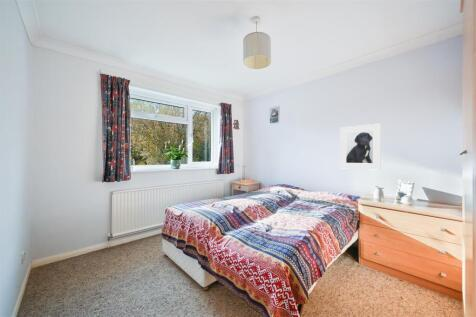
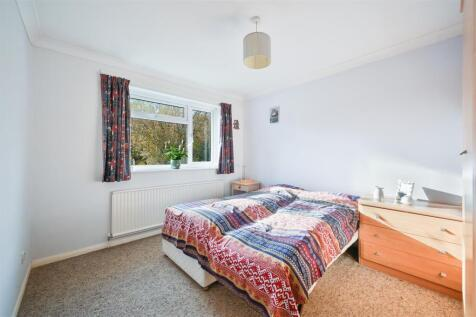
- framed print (359, 147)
